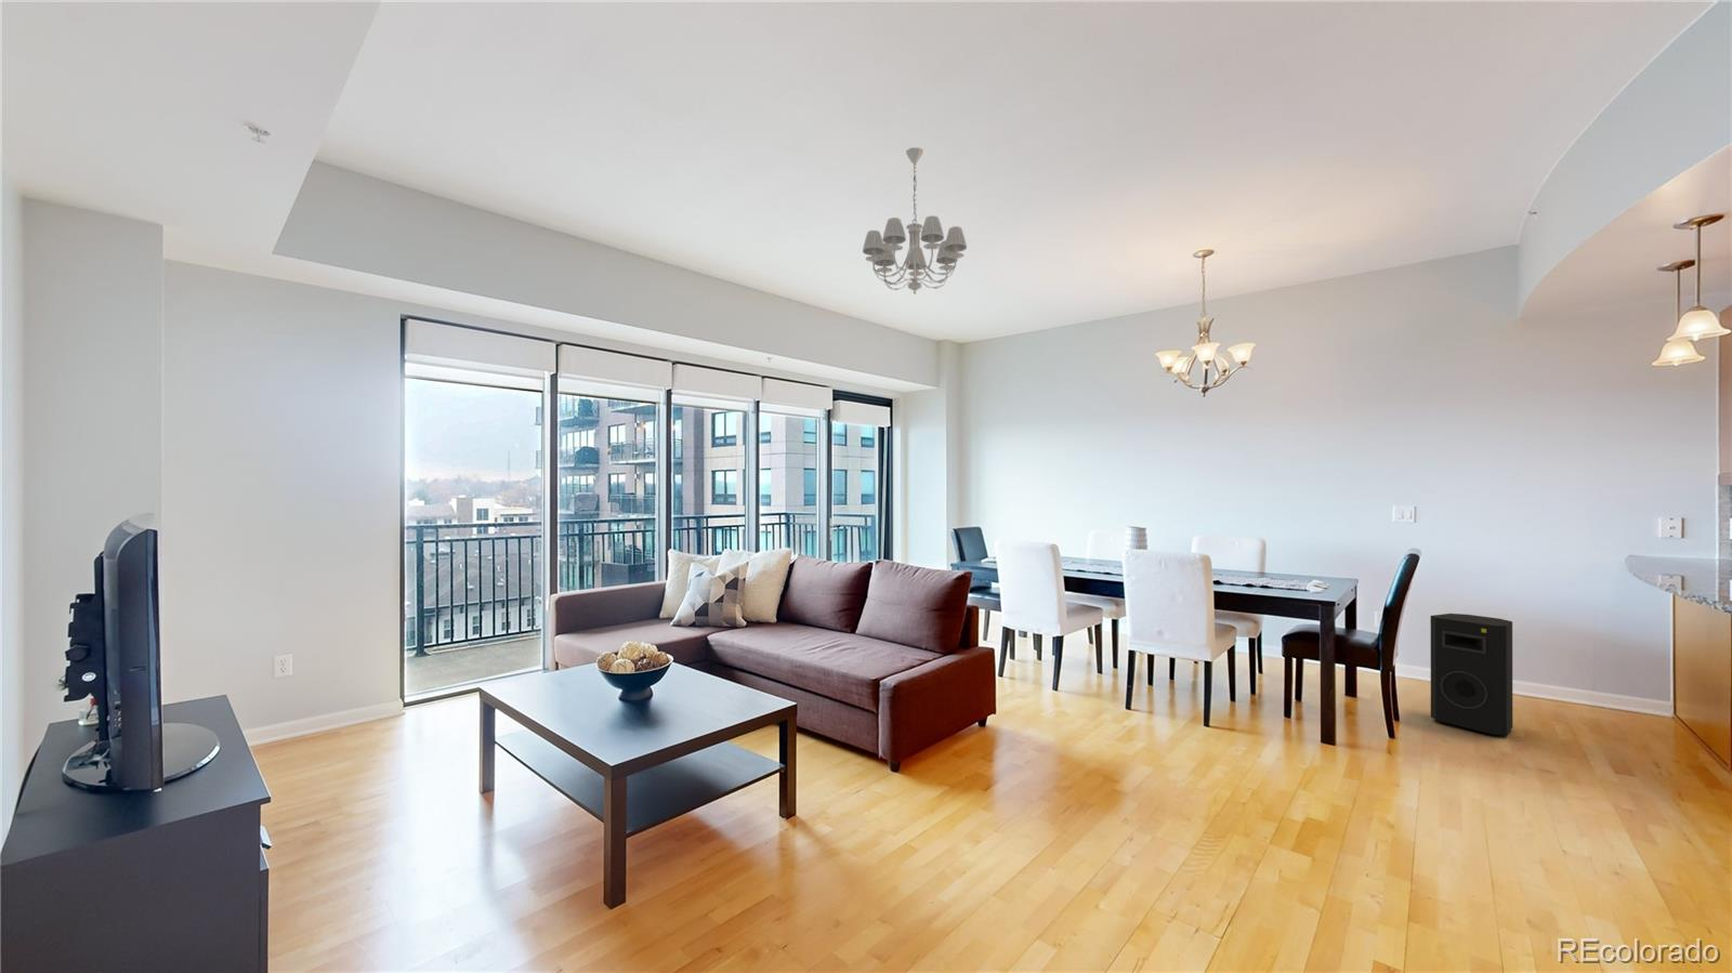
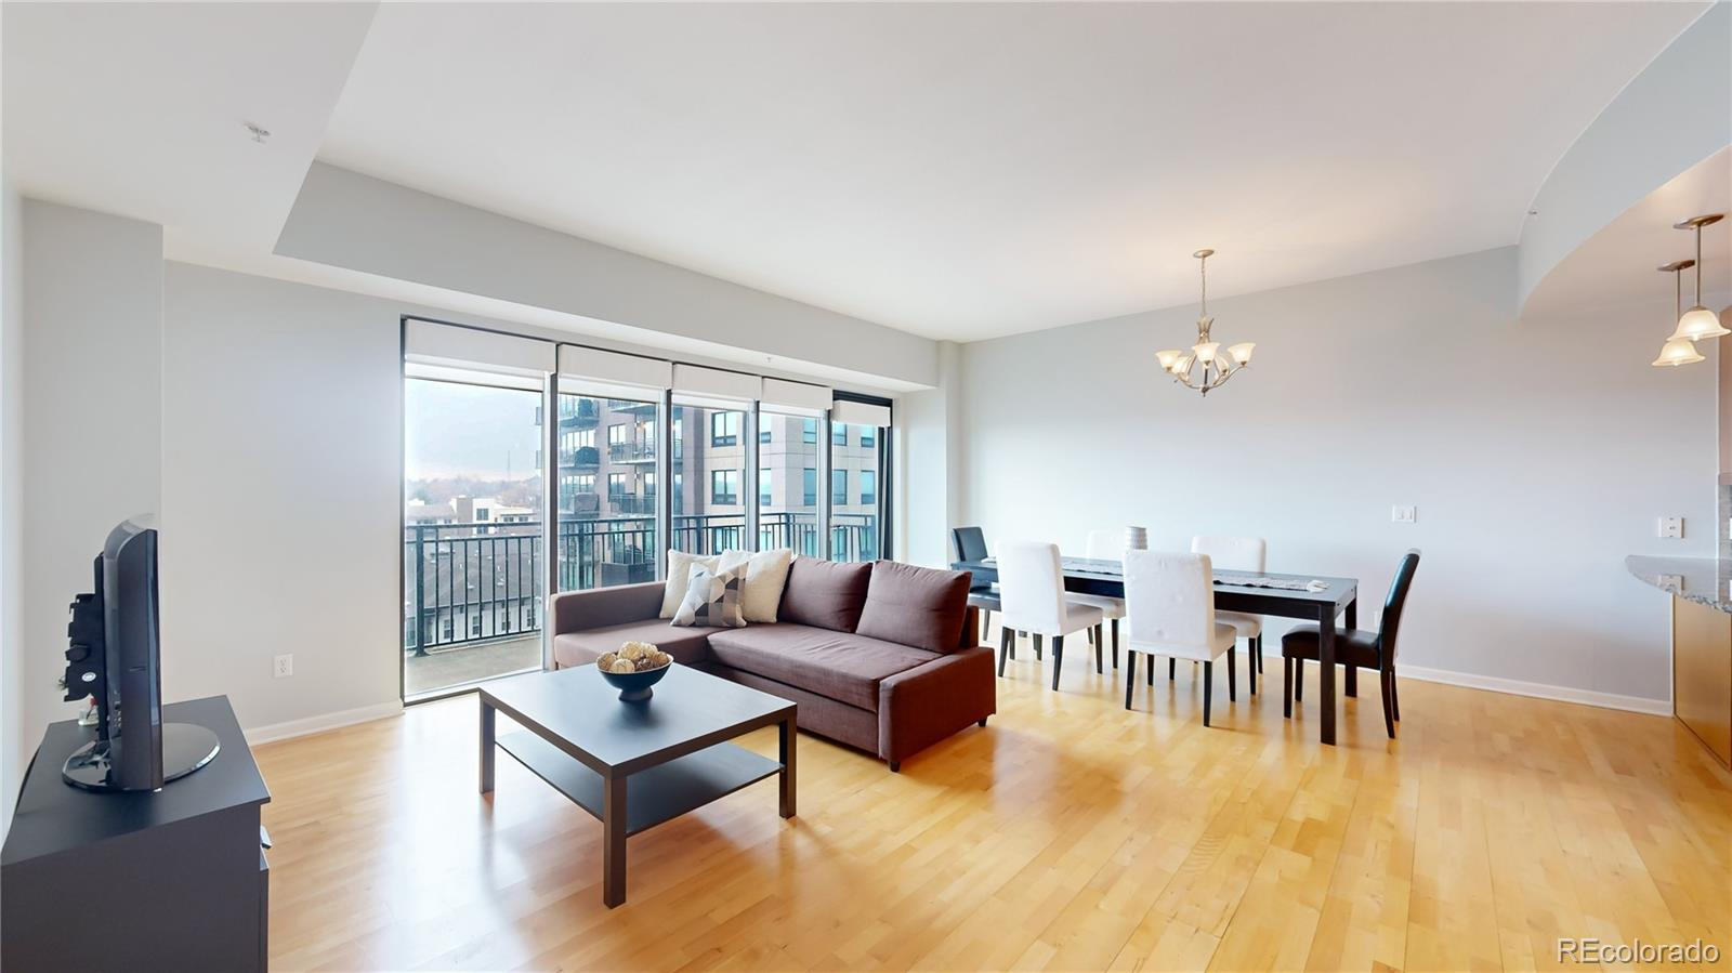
- chandelier (914, 224)
- speaker (1474, 672)
